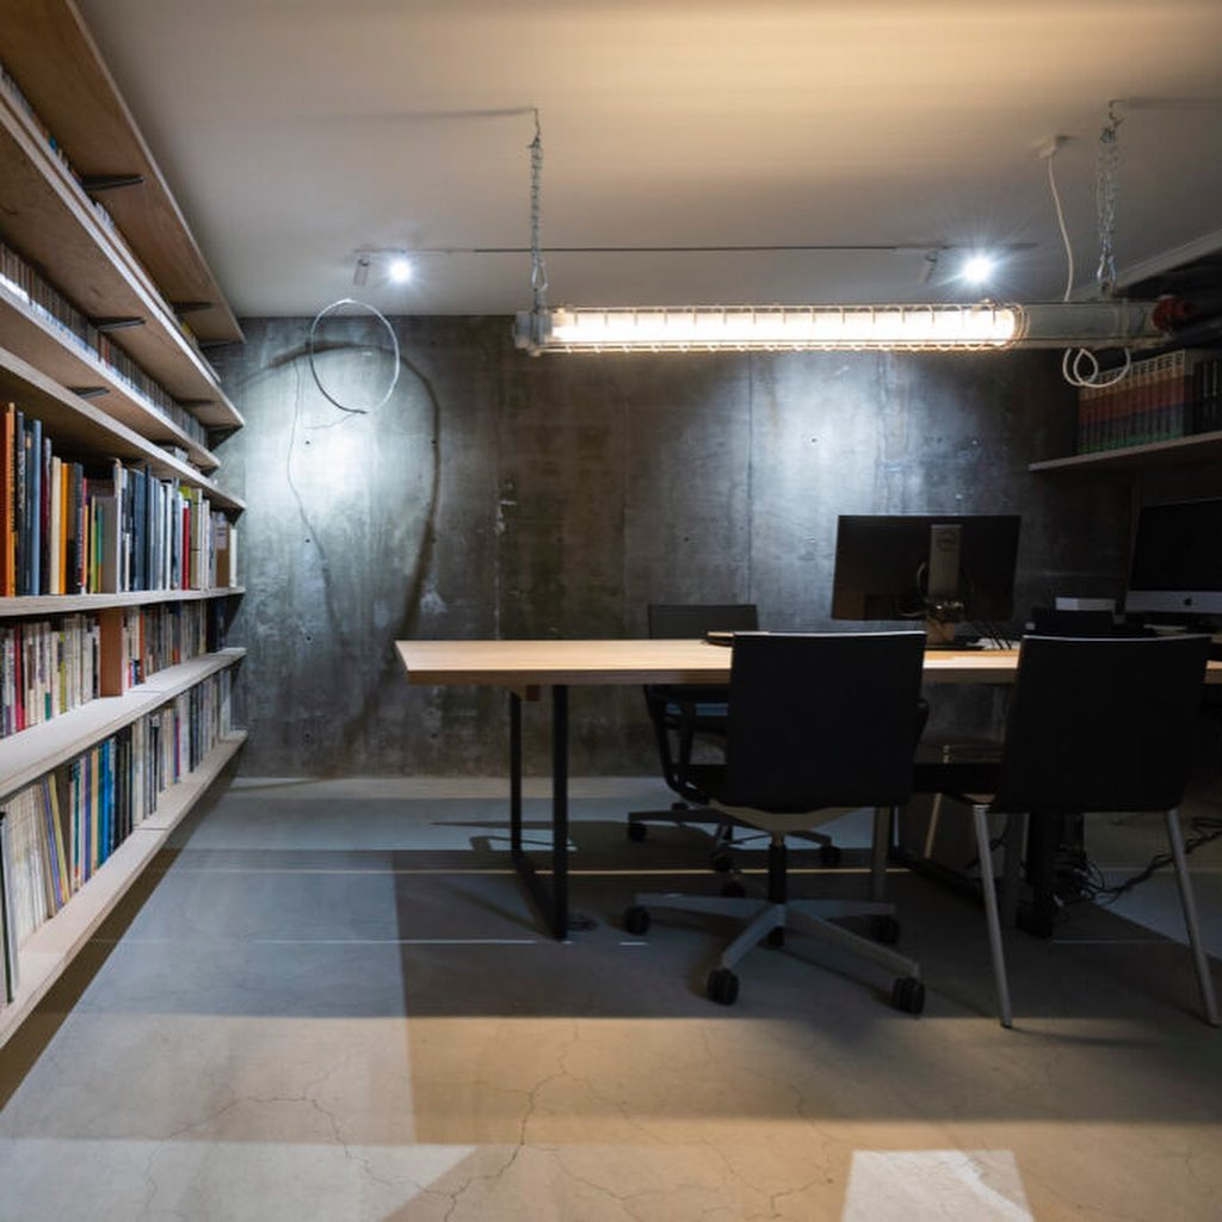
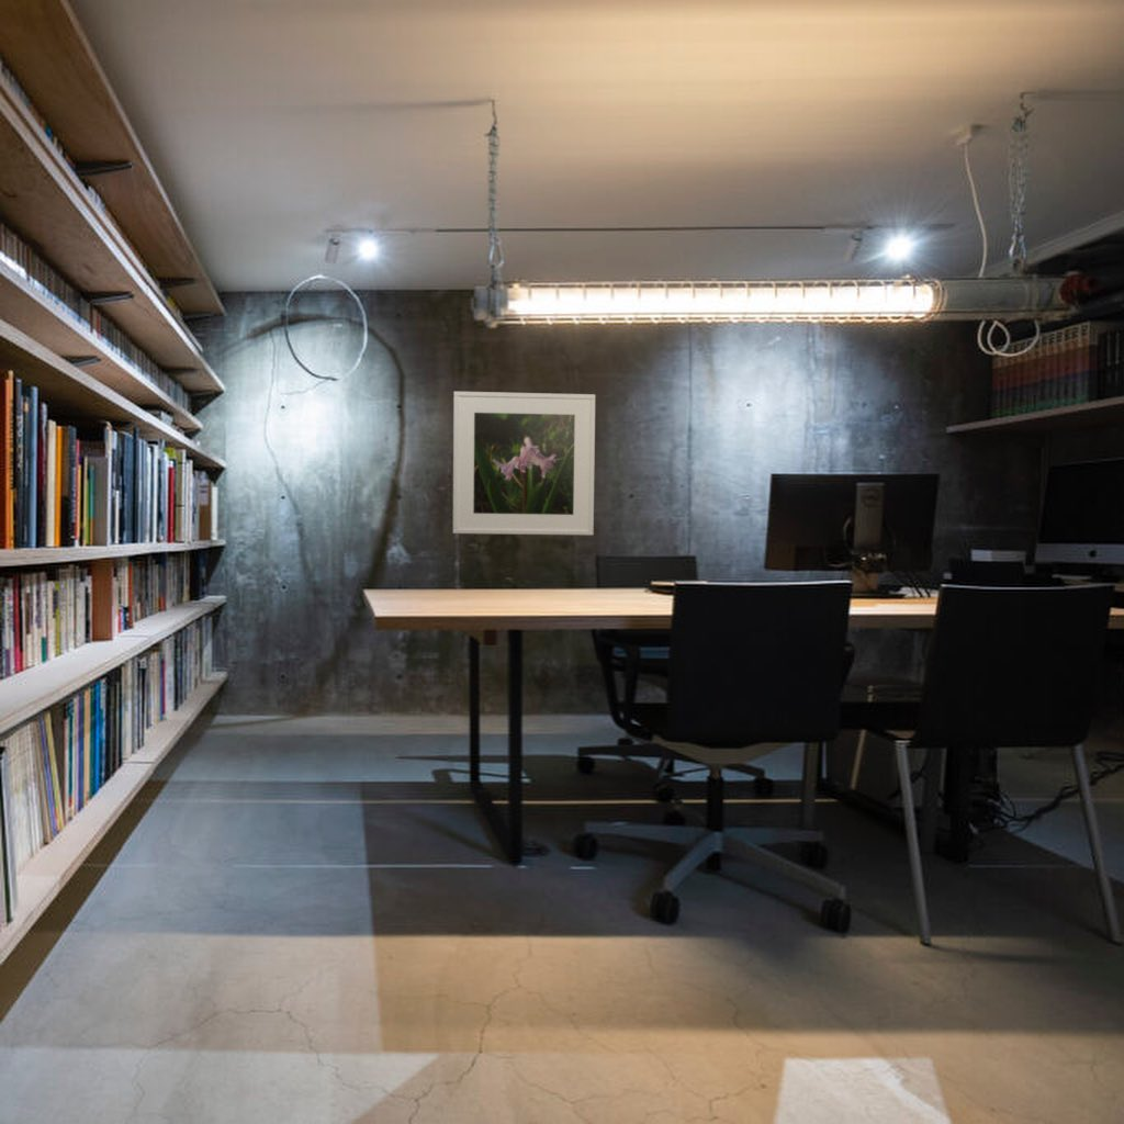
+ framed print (524, 463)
